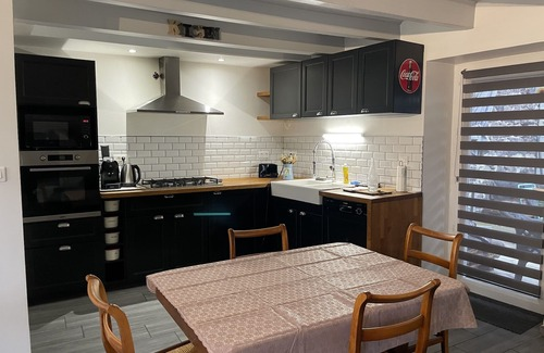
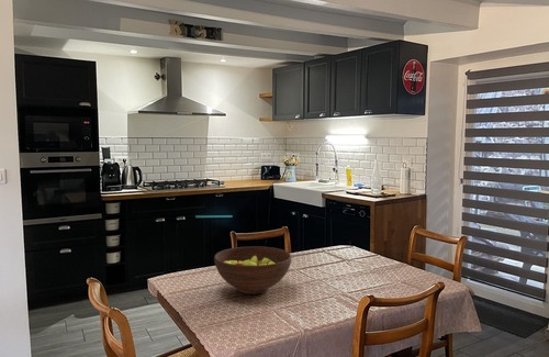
+ fruit bowl (253, 272)
